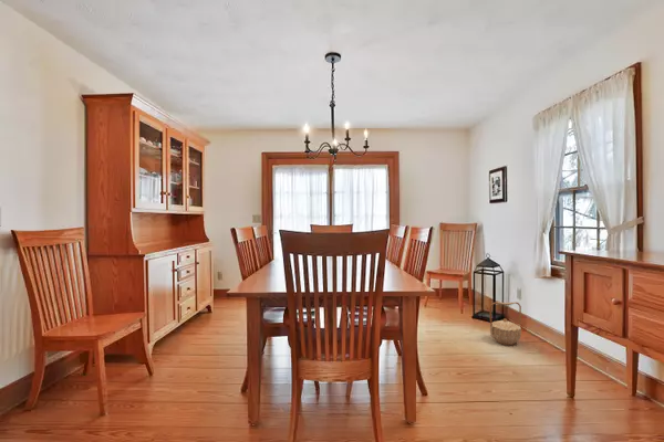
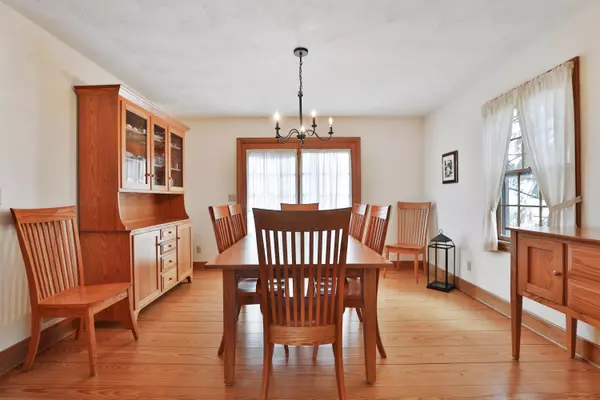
- basket (505, 322)
